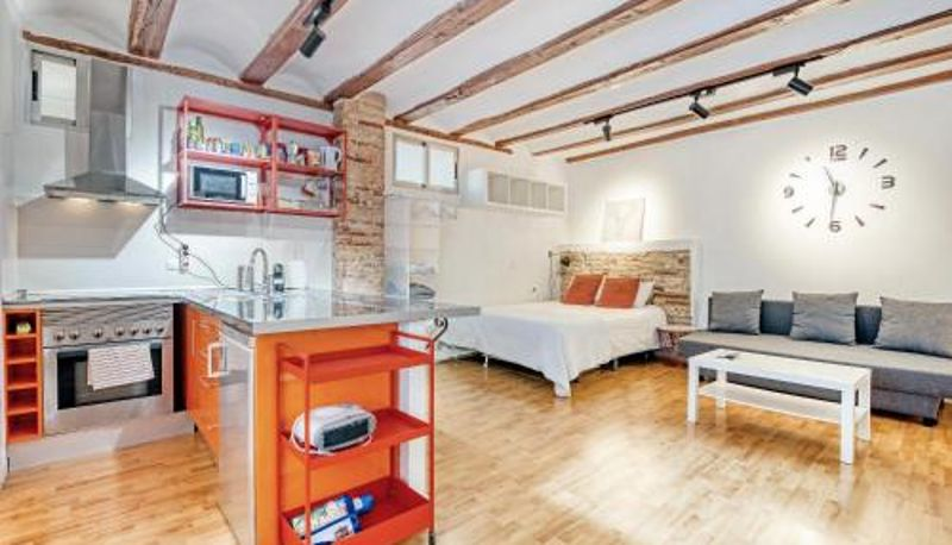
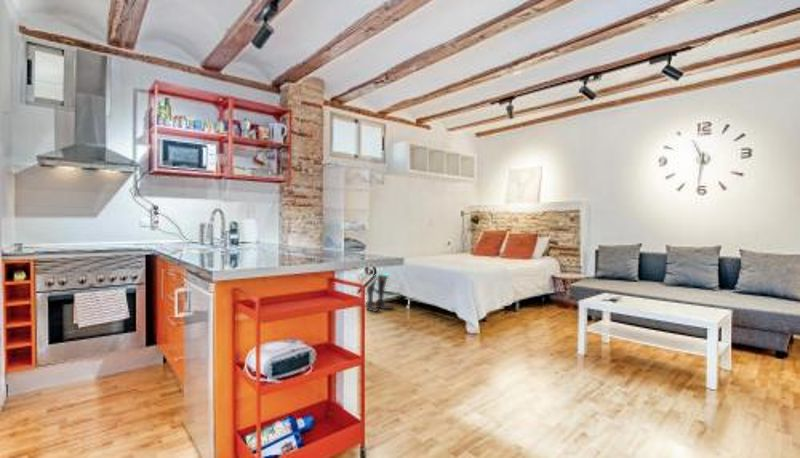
+ boots (378, 291)
